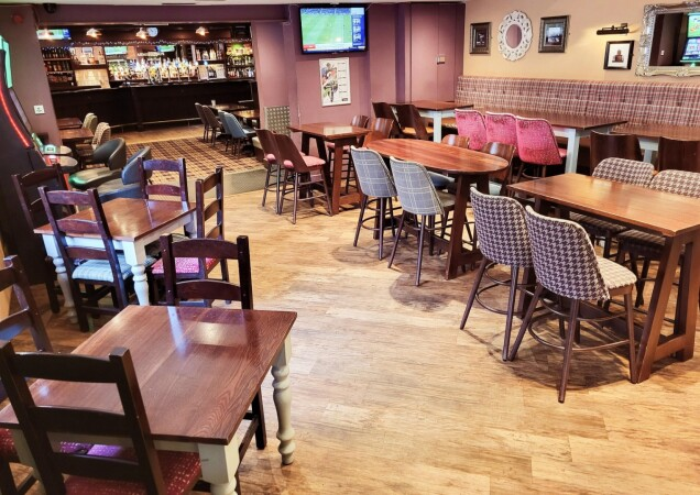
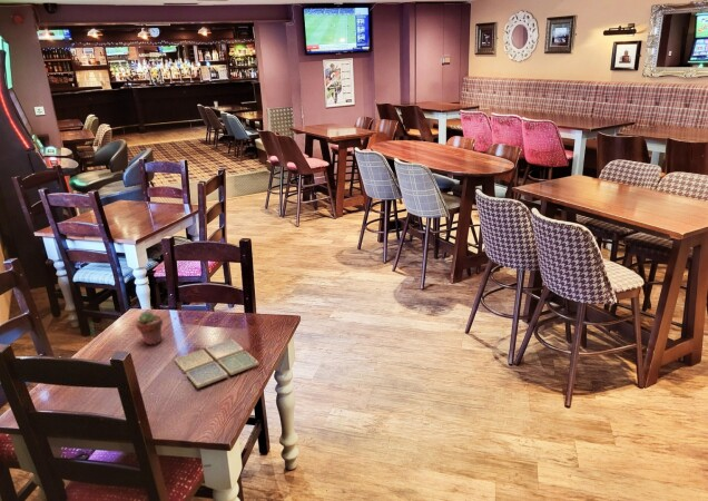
+ potted succulent (149, 326)
+ drink coaster (215, 362)
